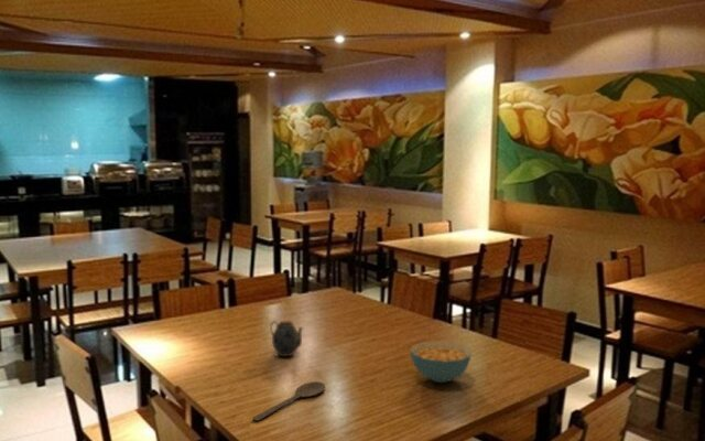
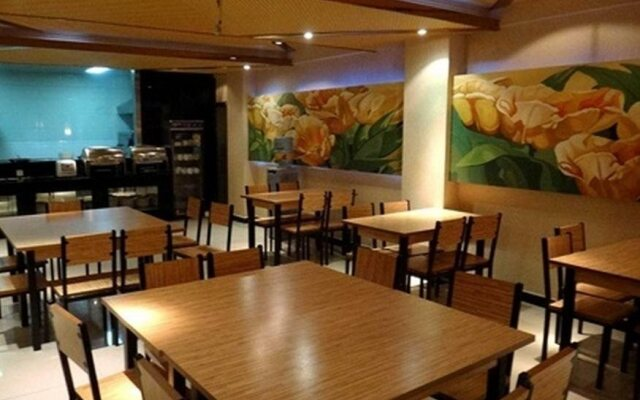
- wooden spoon (290, 399)
- teapot (286, 337)
- cereal bowl (440, 365)
